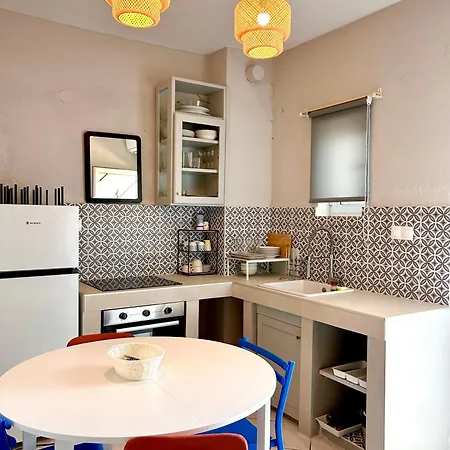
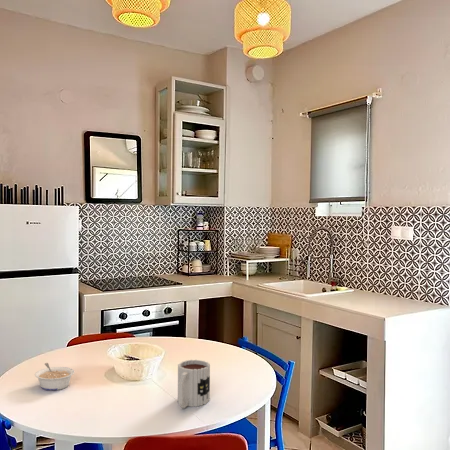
+ legume (53, 377)
+ mug (190, 385)
